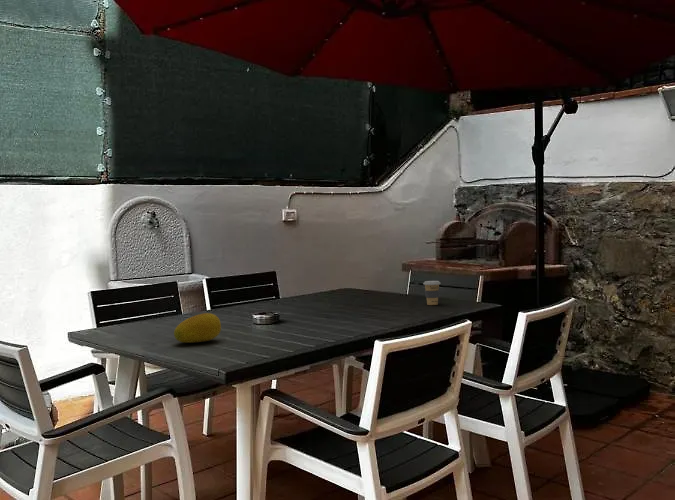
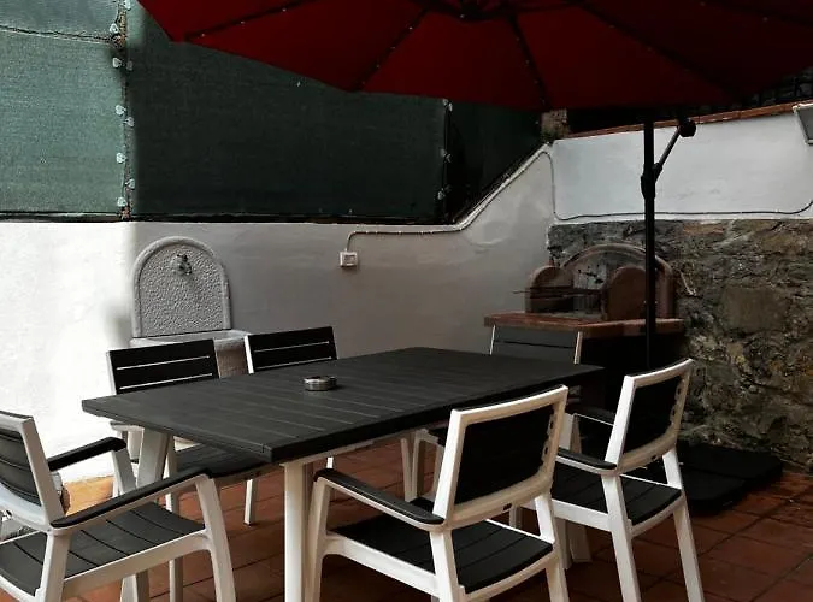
- coffee cup (432, 292)
- fruit (196, 328)
